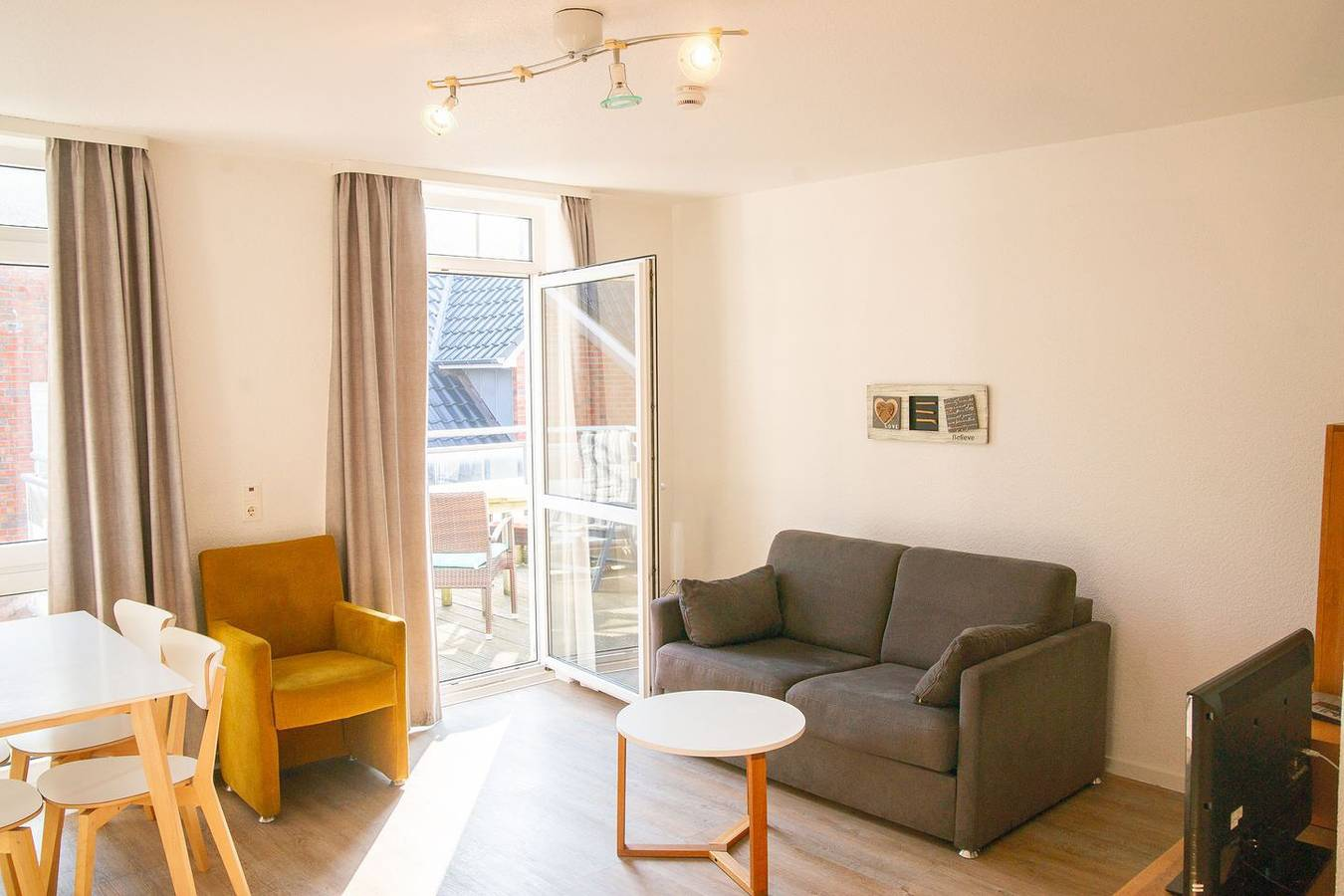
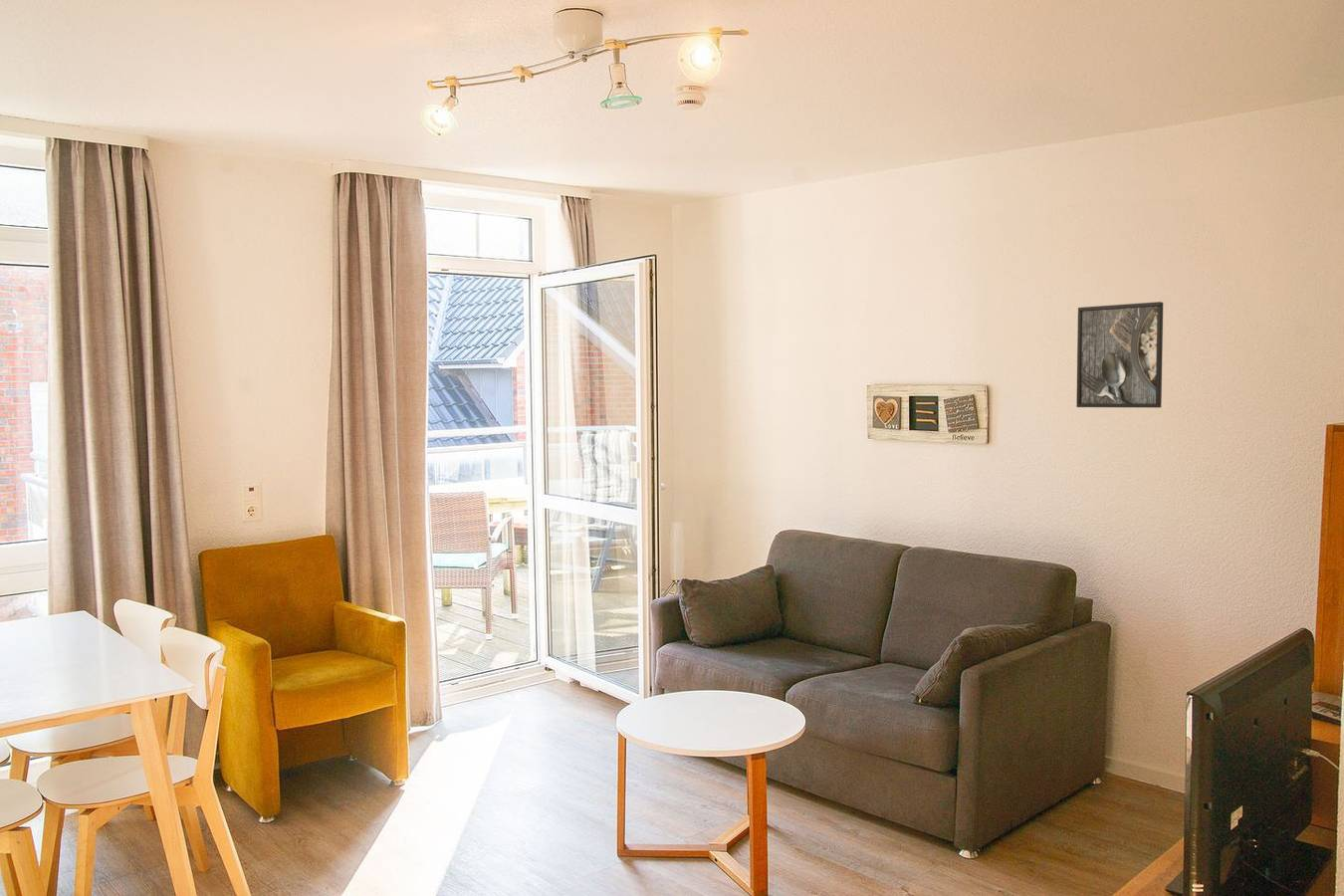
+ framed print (1118, 355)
